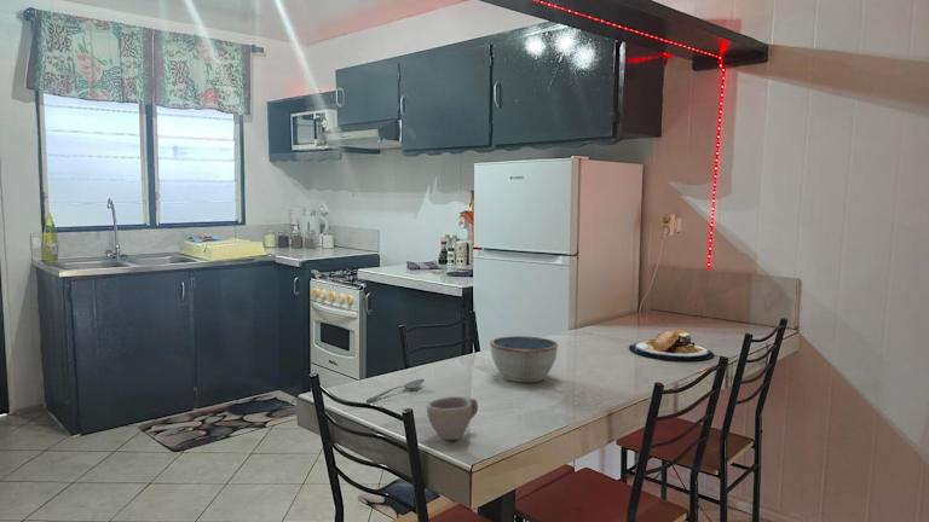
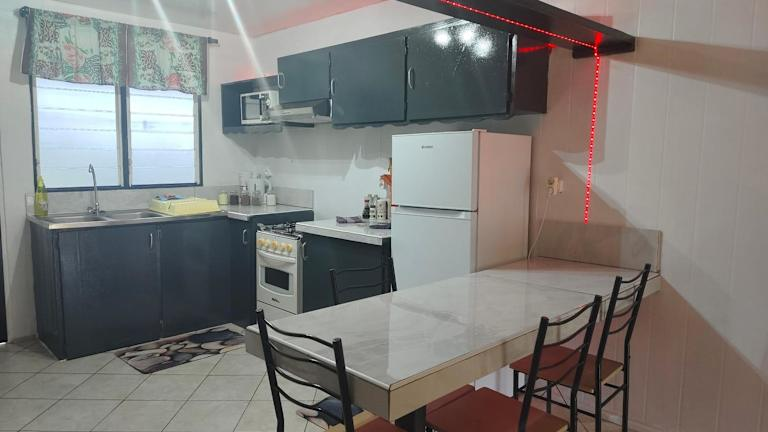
- bowl (523, 360)
- plate (670, 340)
- spoon (396, 388)
- cup (454, 417)
